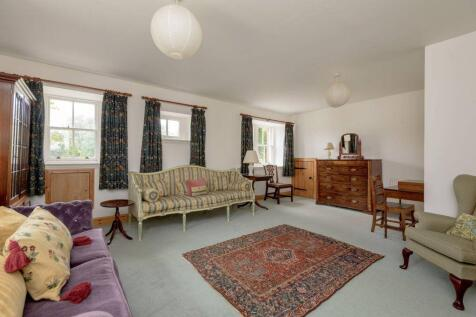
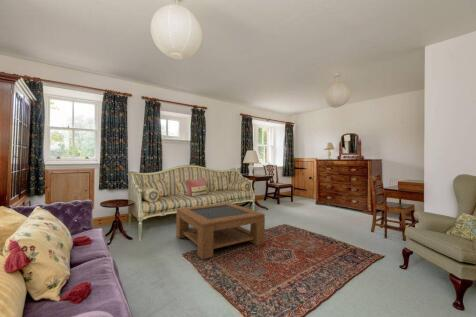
+ coffee table (218, 225)
